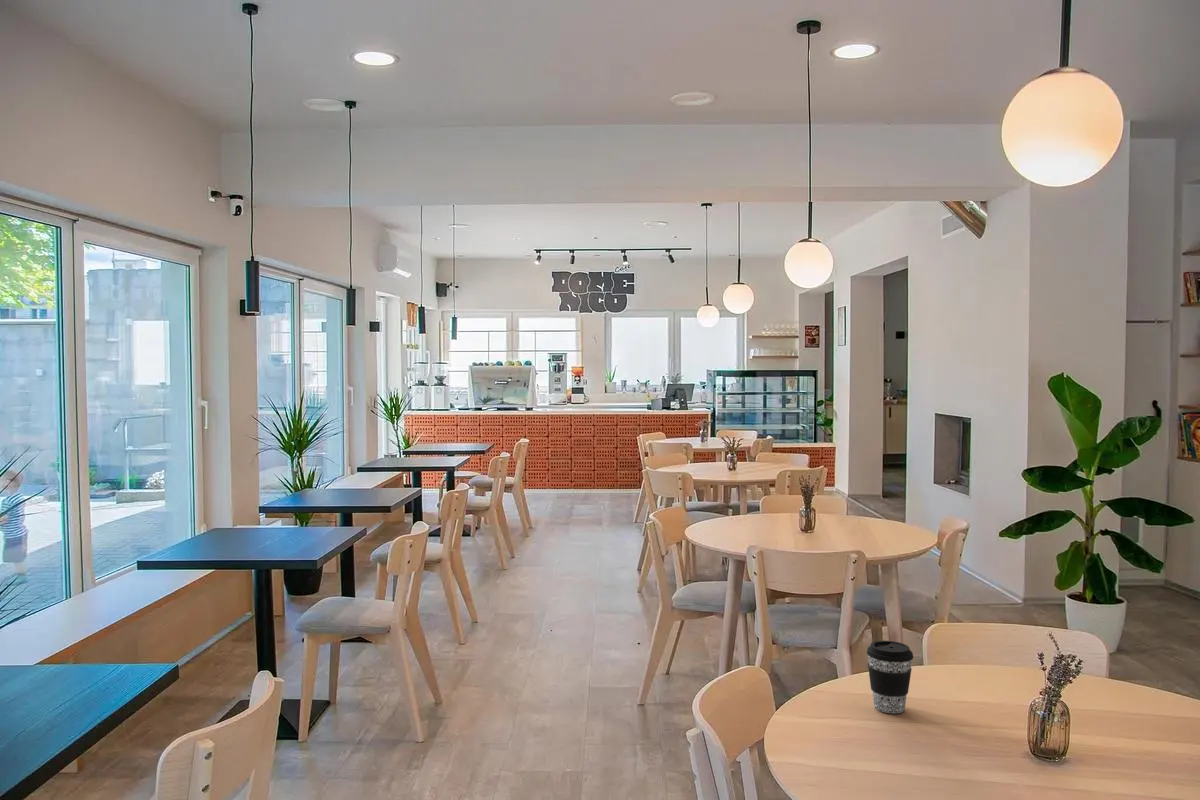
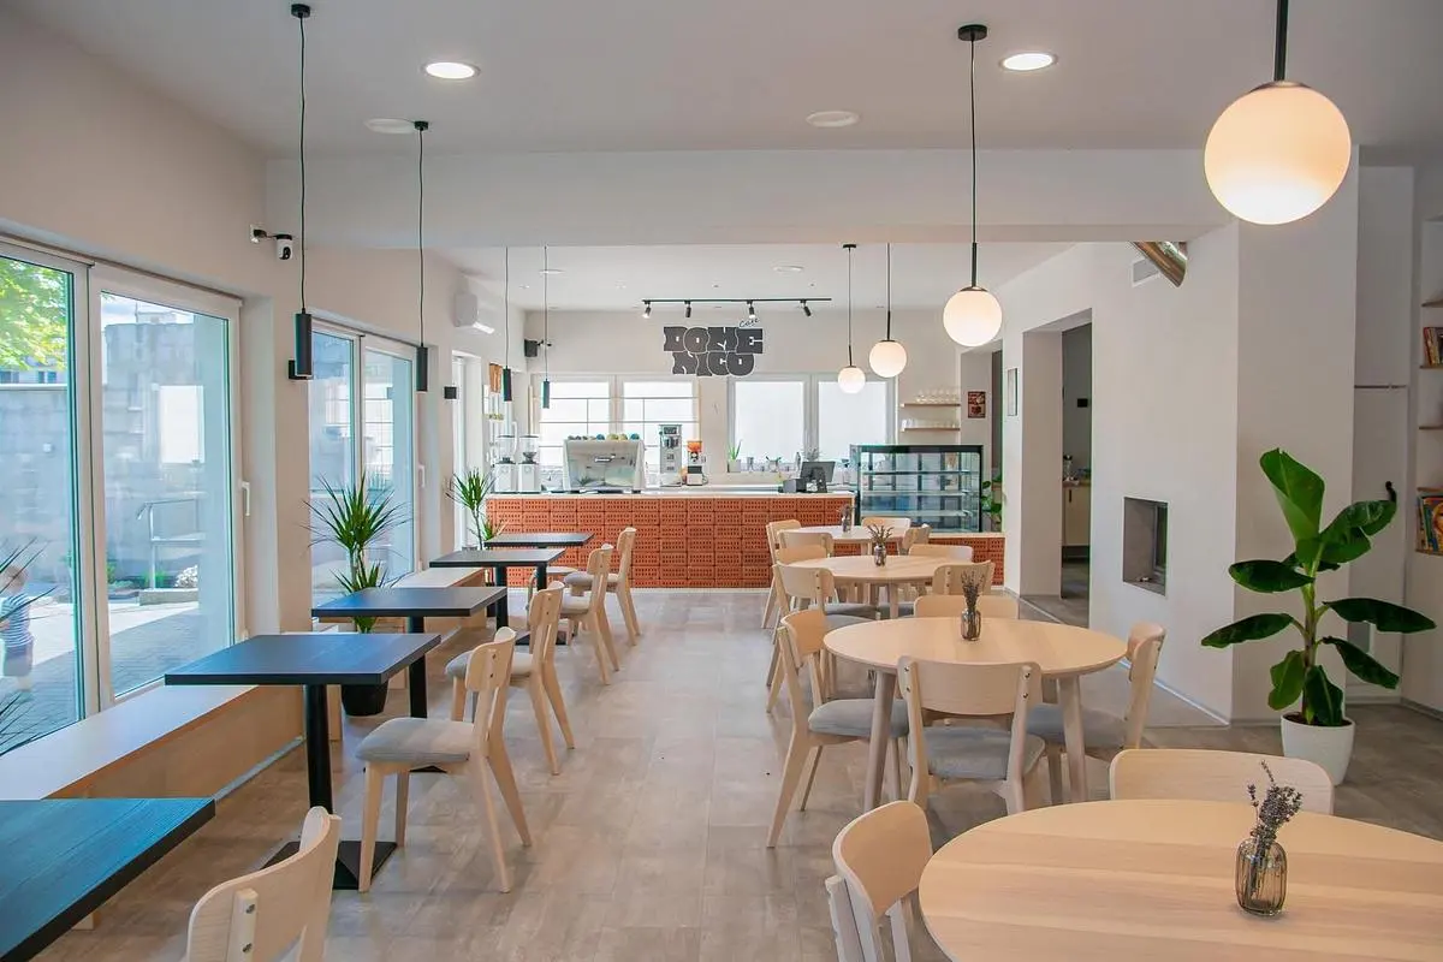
- coffee cup (889, 677)
